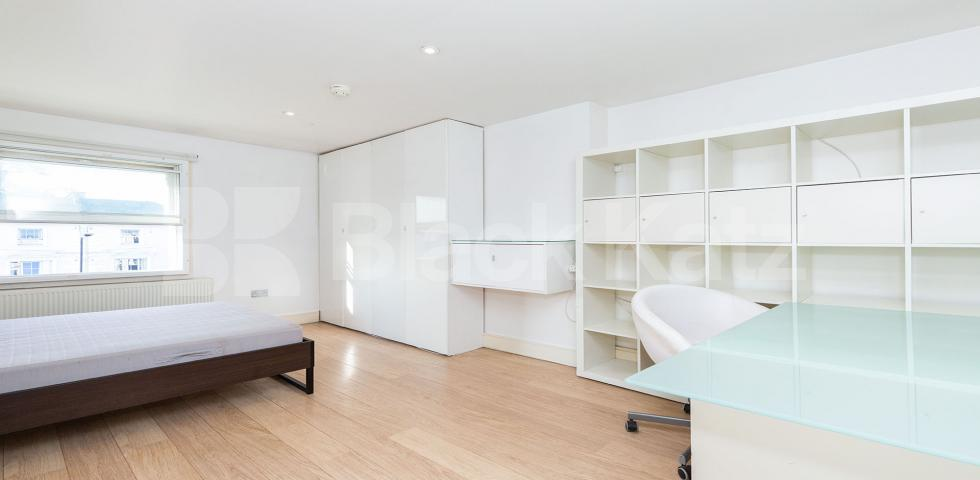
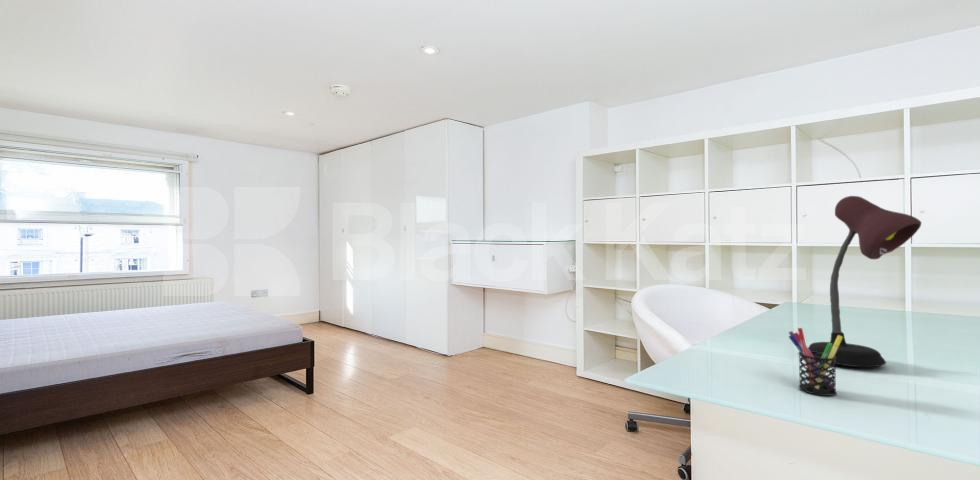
+ pen holder (817, 360)
+ desk lamp (838, 277)
